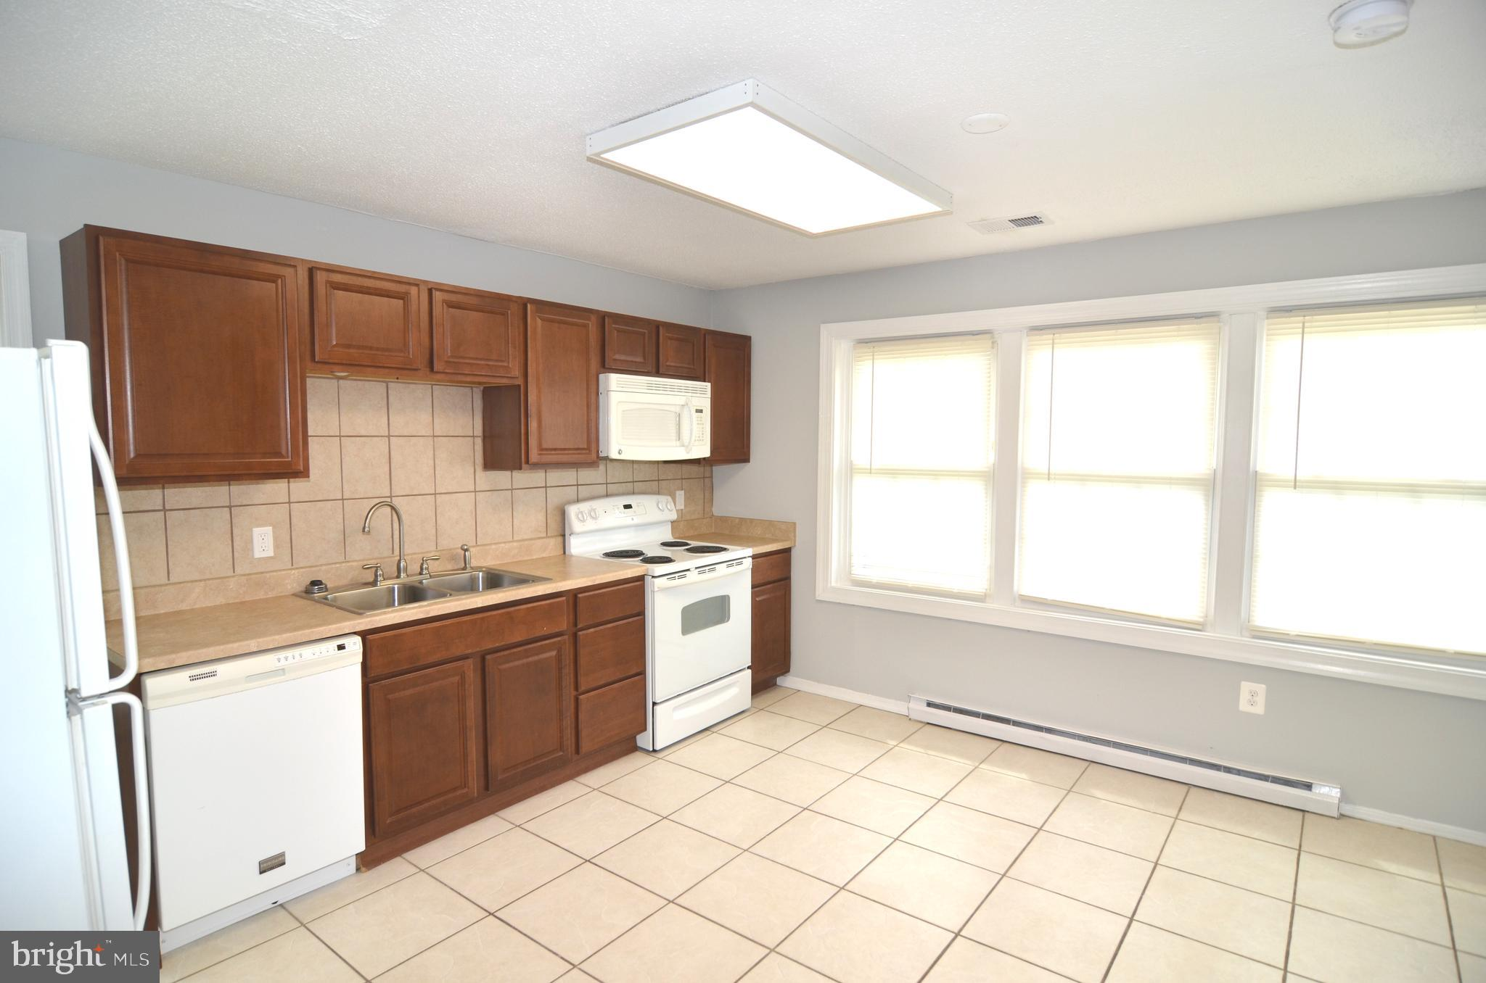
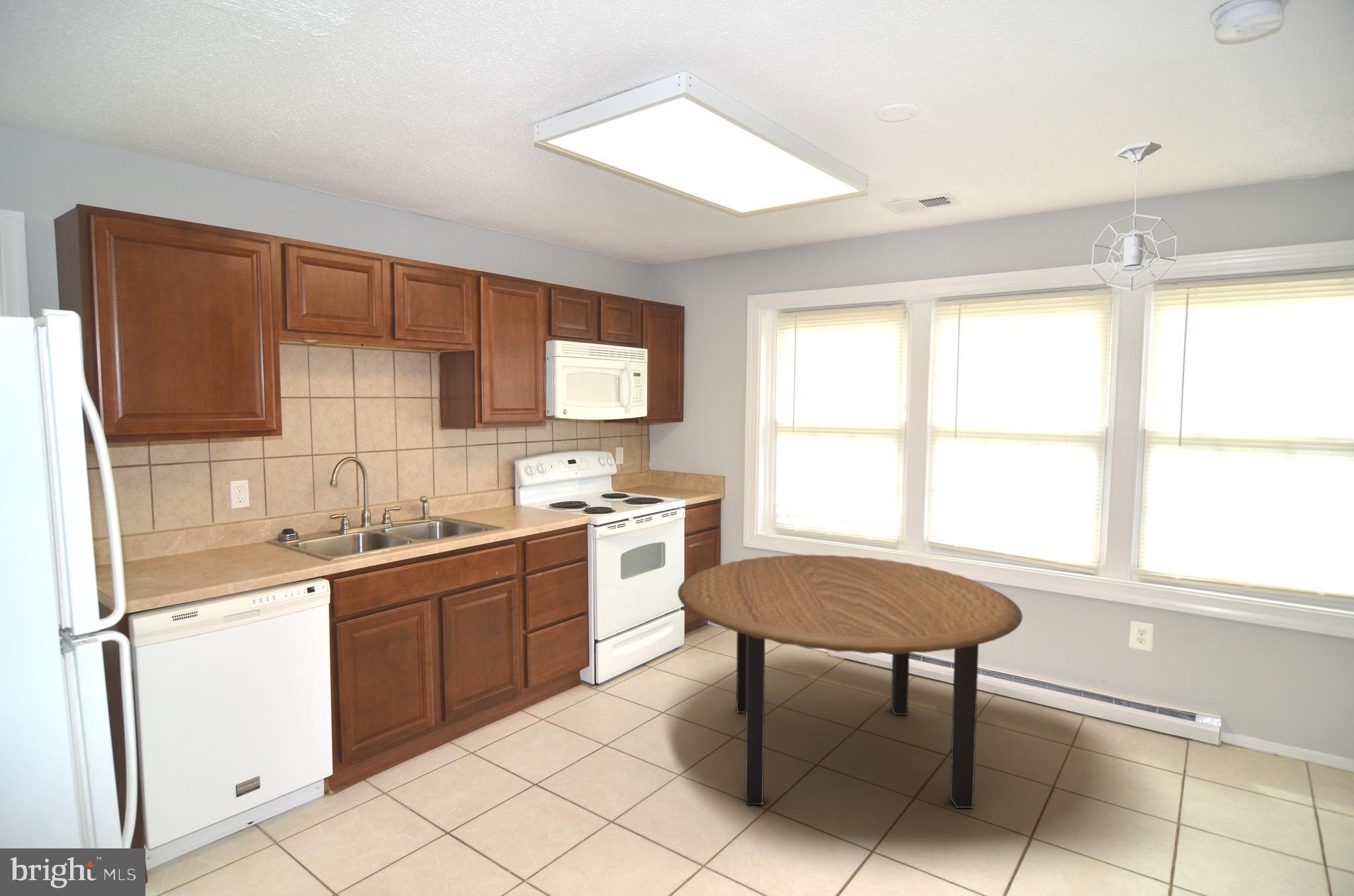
+ pendant light (1135, 220)
+ dining table (838, 652)
